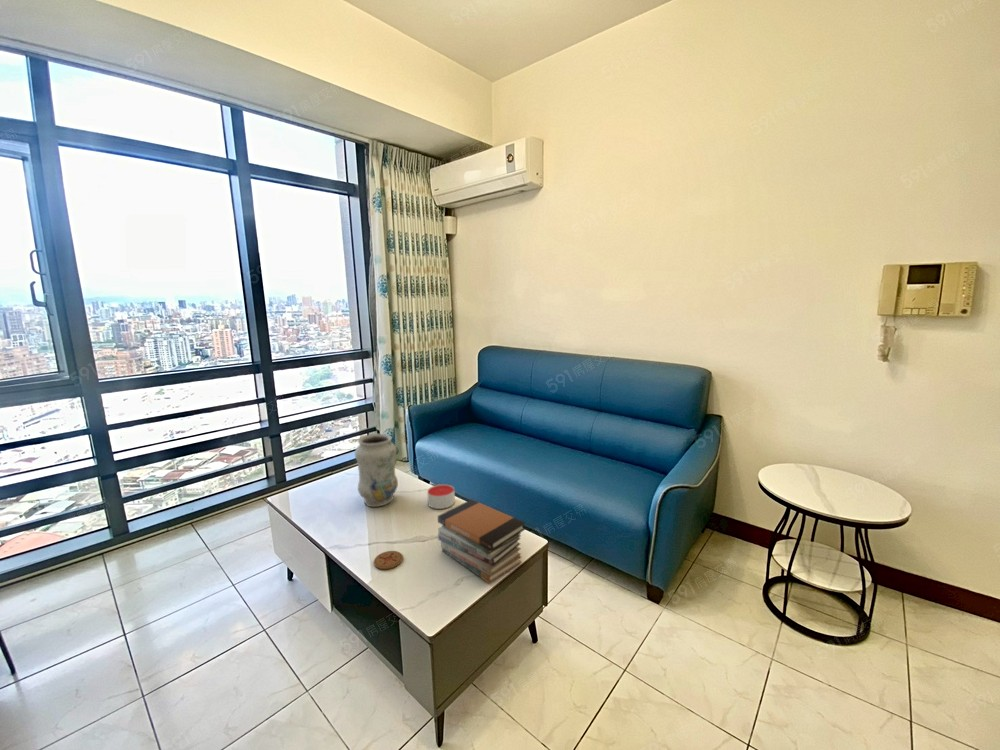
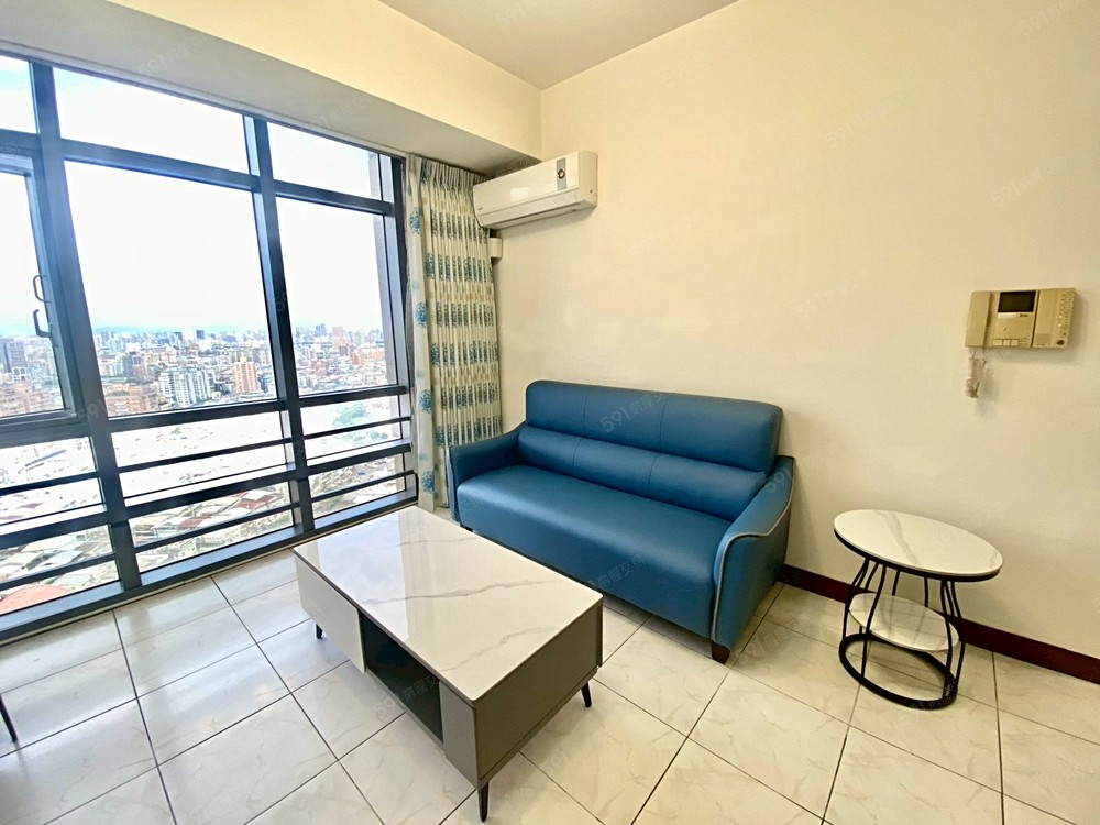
- candle (441, 495)
- vase (377, 469)
- book stack (479, 537)
- coaster (388, 559)
